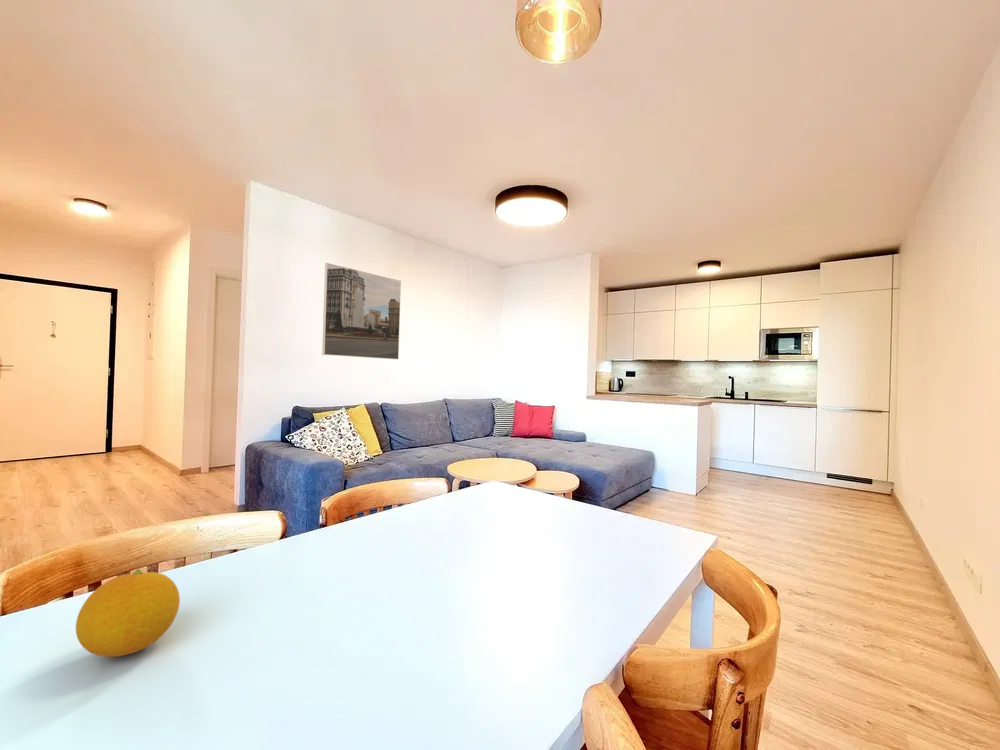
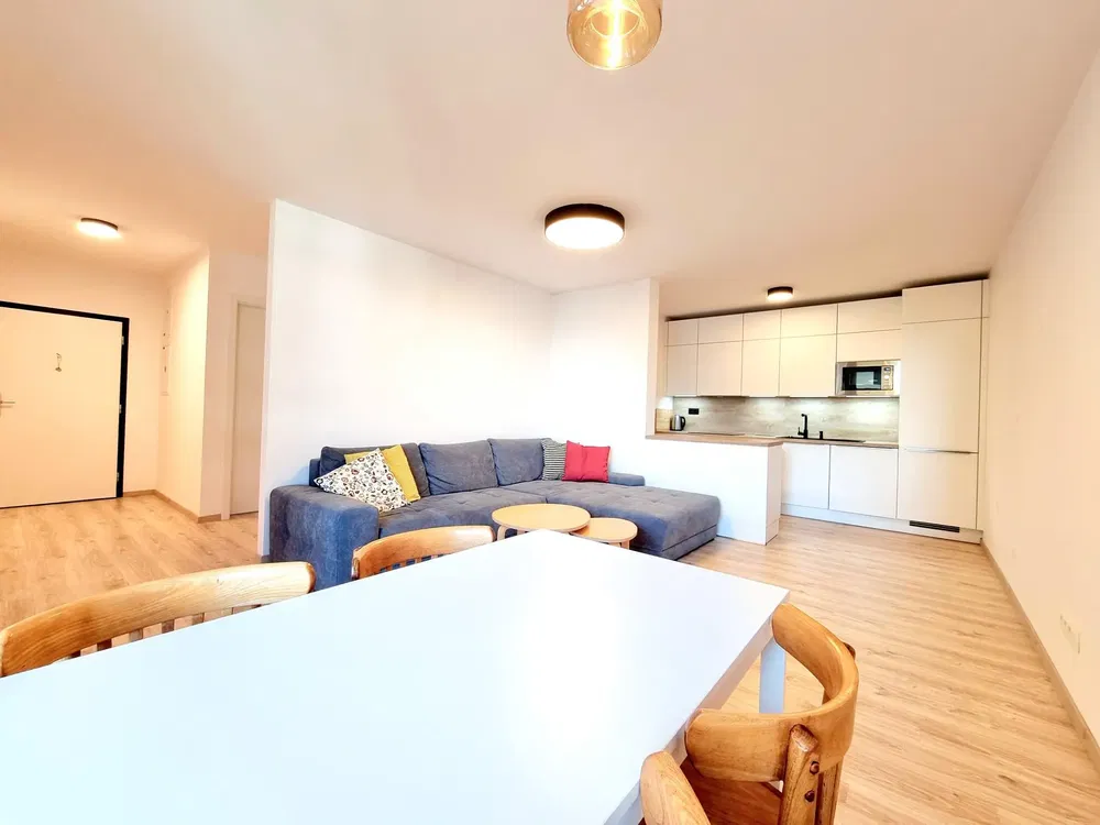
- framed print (364, 314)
- fruit (130, 611)
